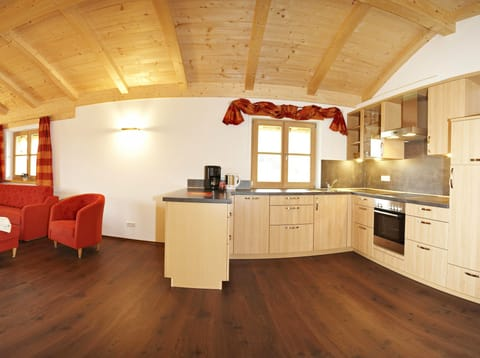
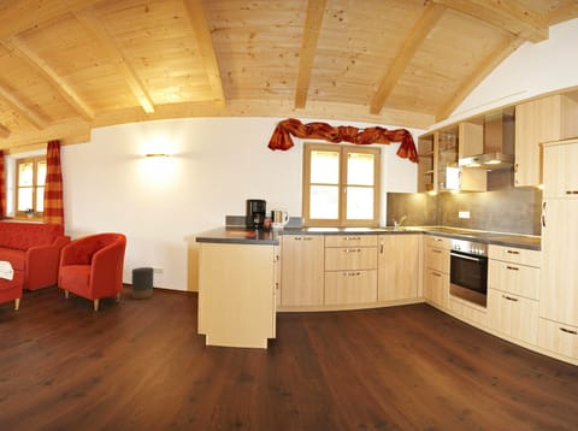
+ trash can (142, 281)
